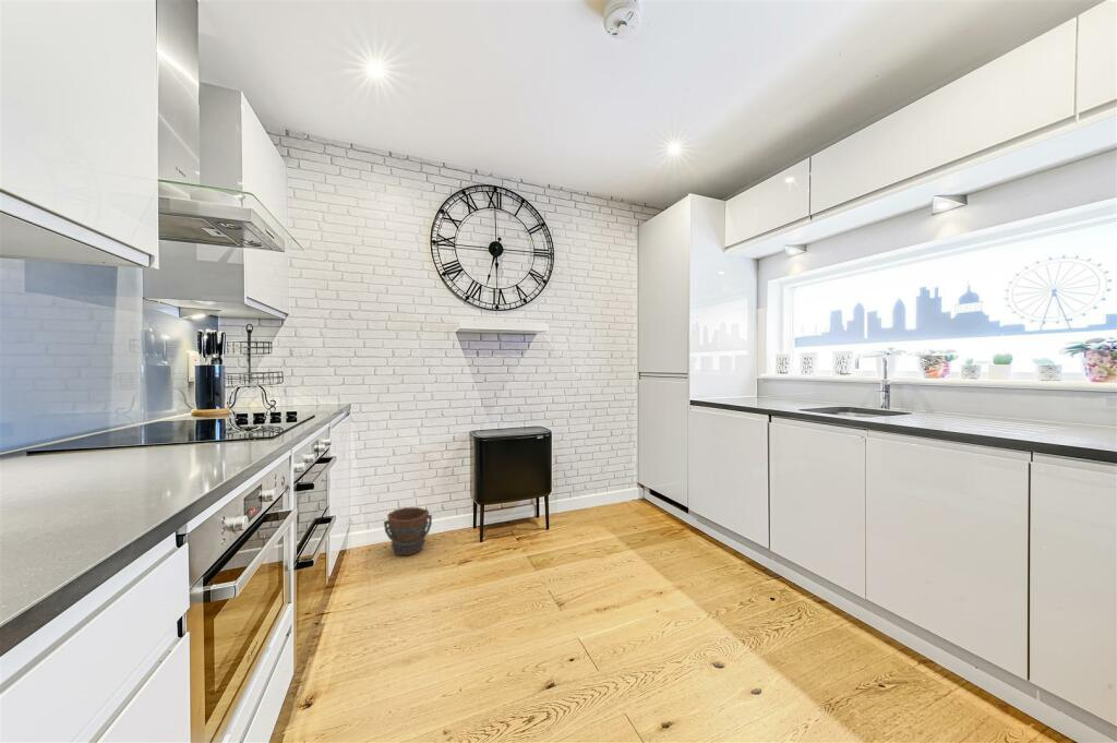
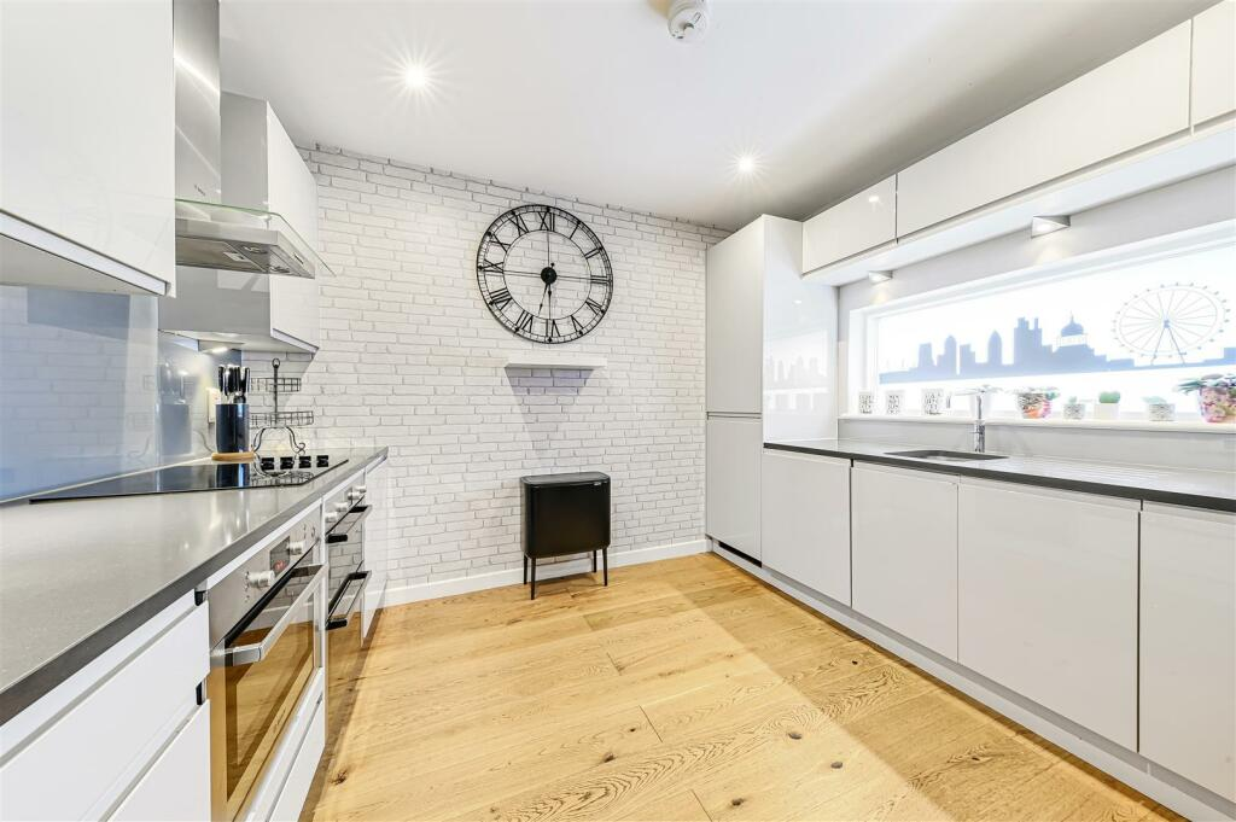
- bucket (408, 531)
